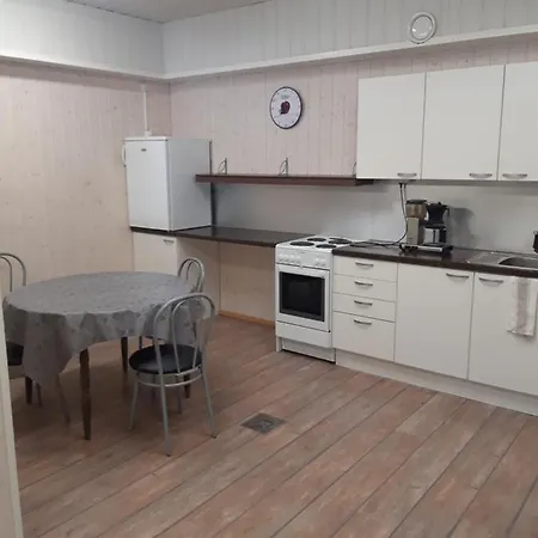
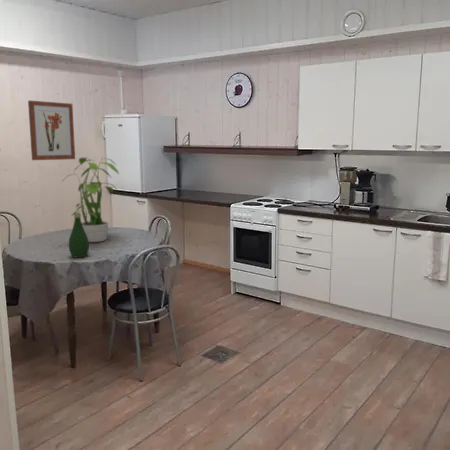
+ potted plant (98, 198)
+ wall art (52, 131)
+ bottle (78, 234)
